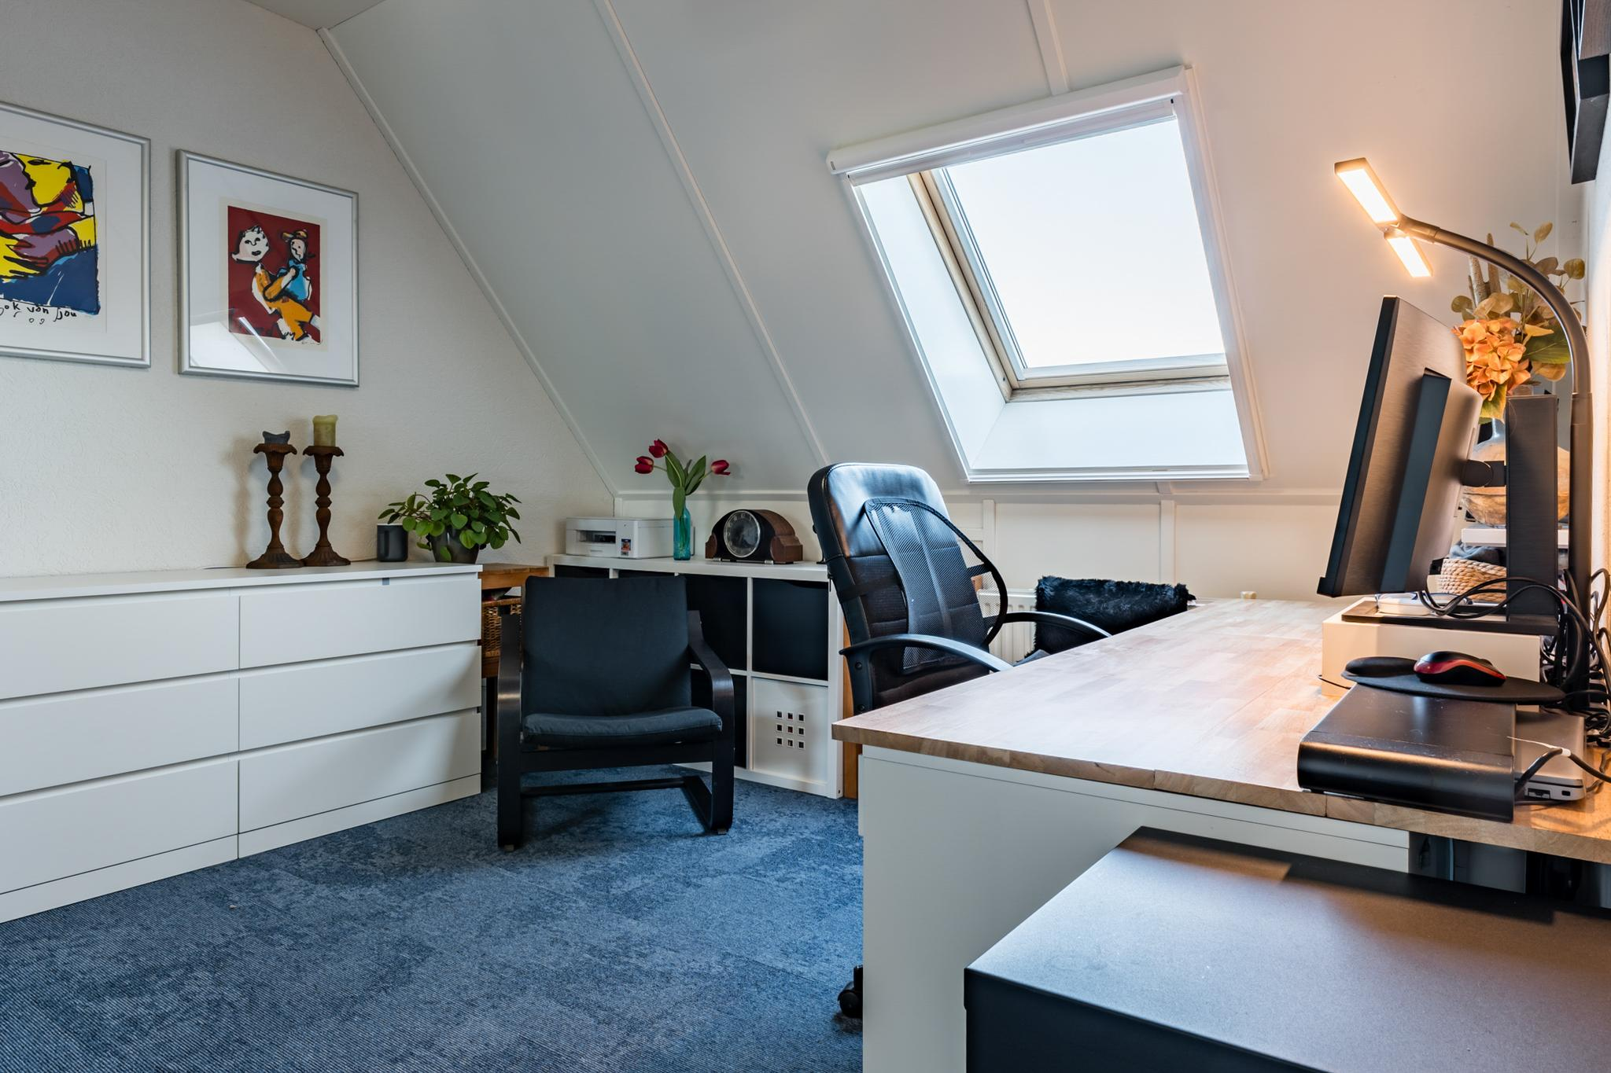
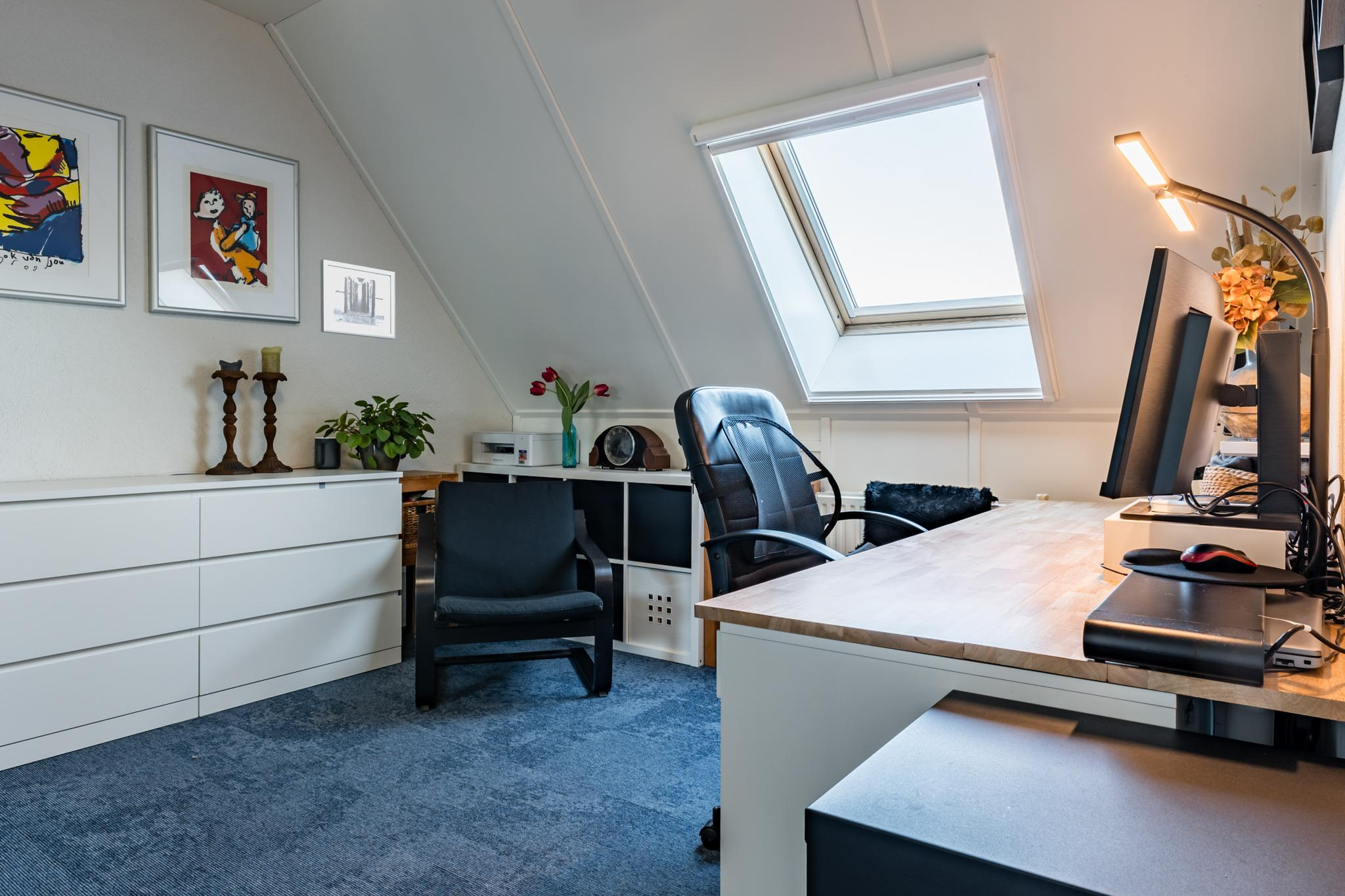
+ wall art (359, 301)
